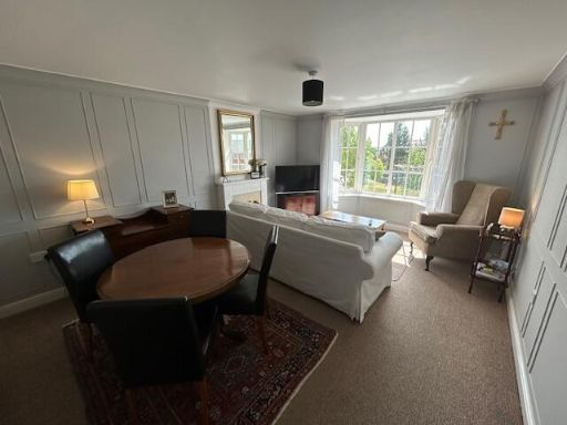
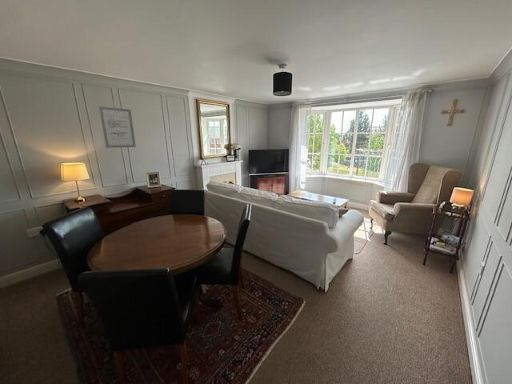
+ wall art (118, 128)
